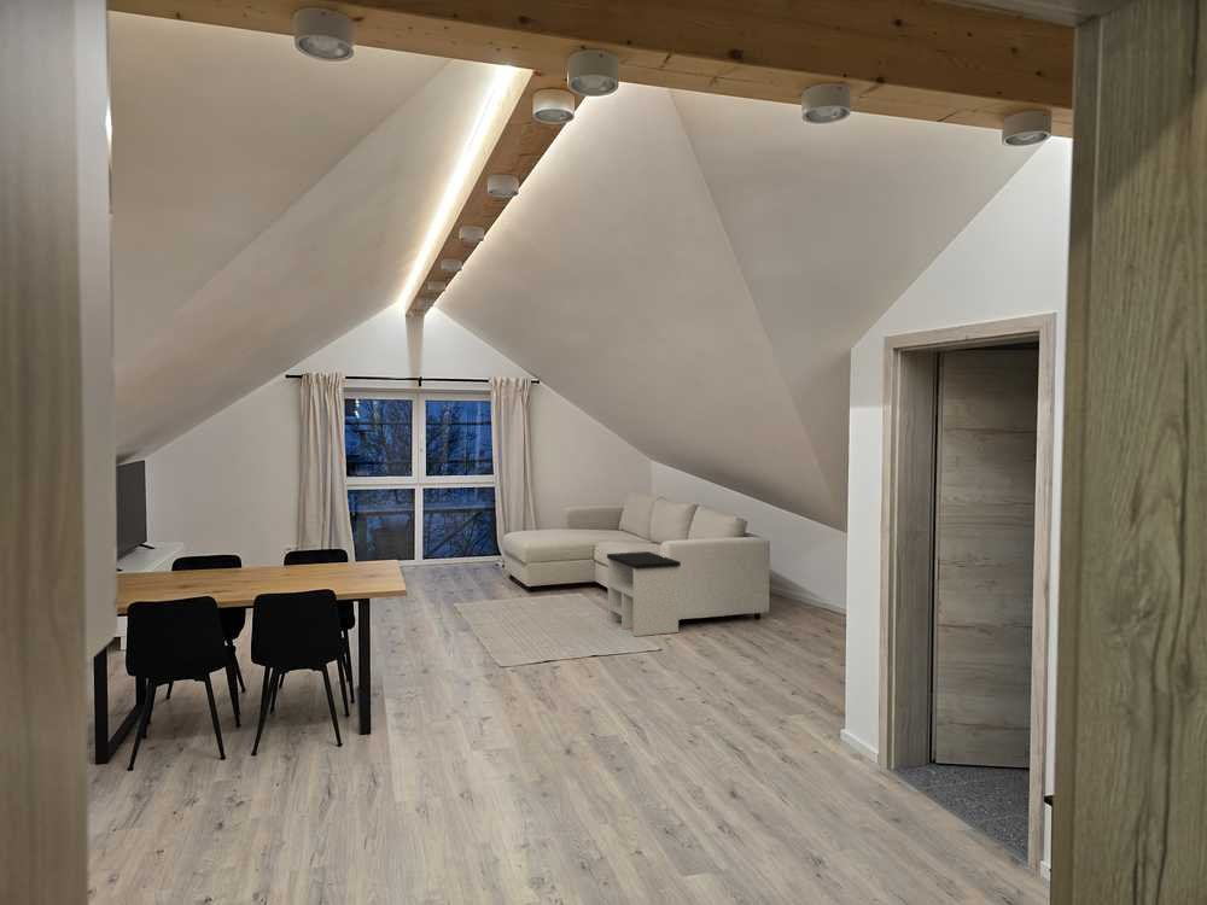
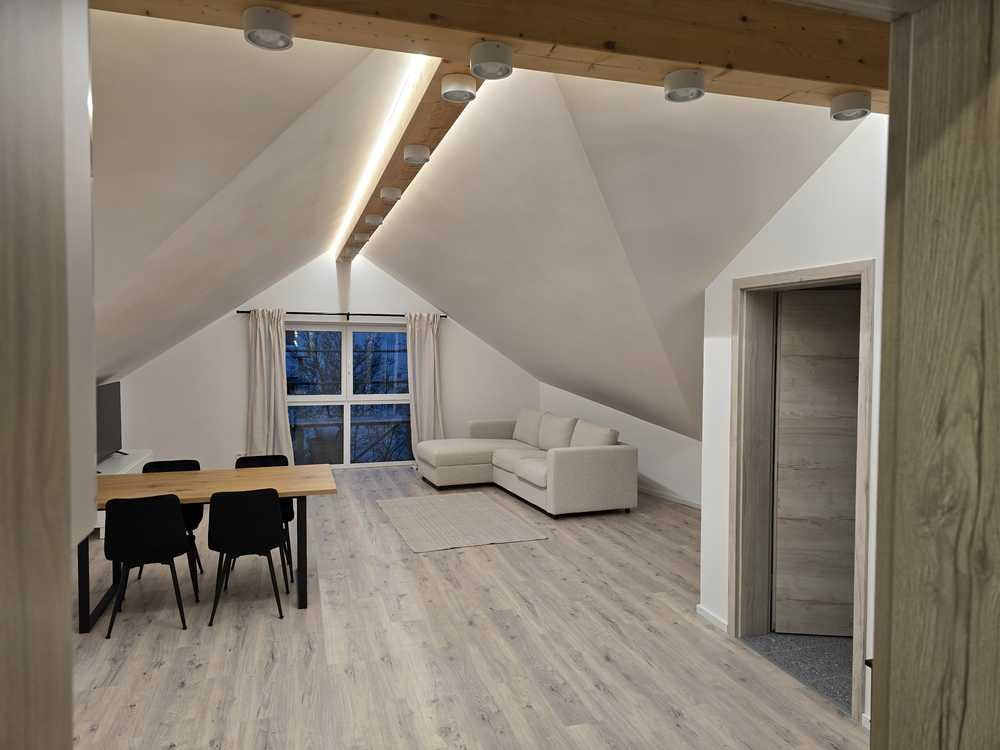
- side table (642, 591)
